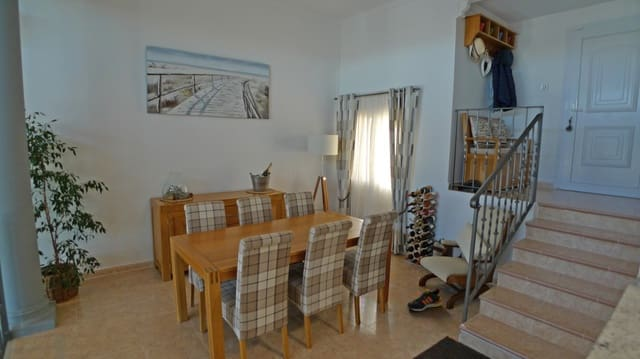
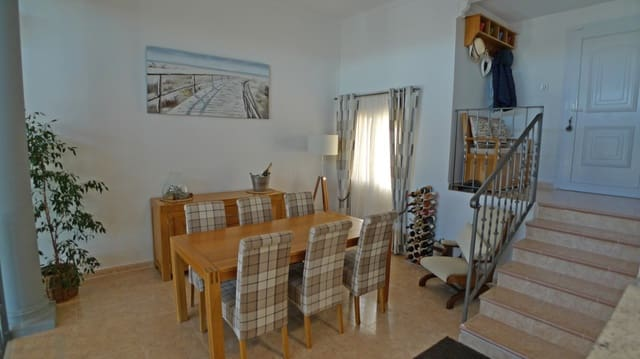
- shoe (424, 298)
